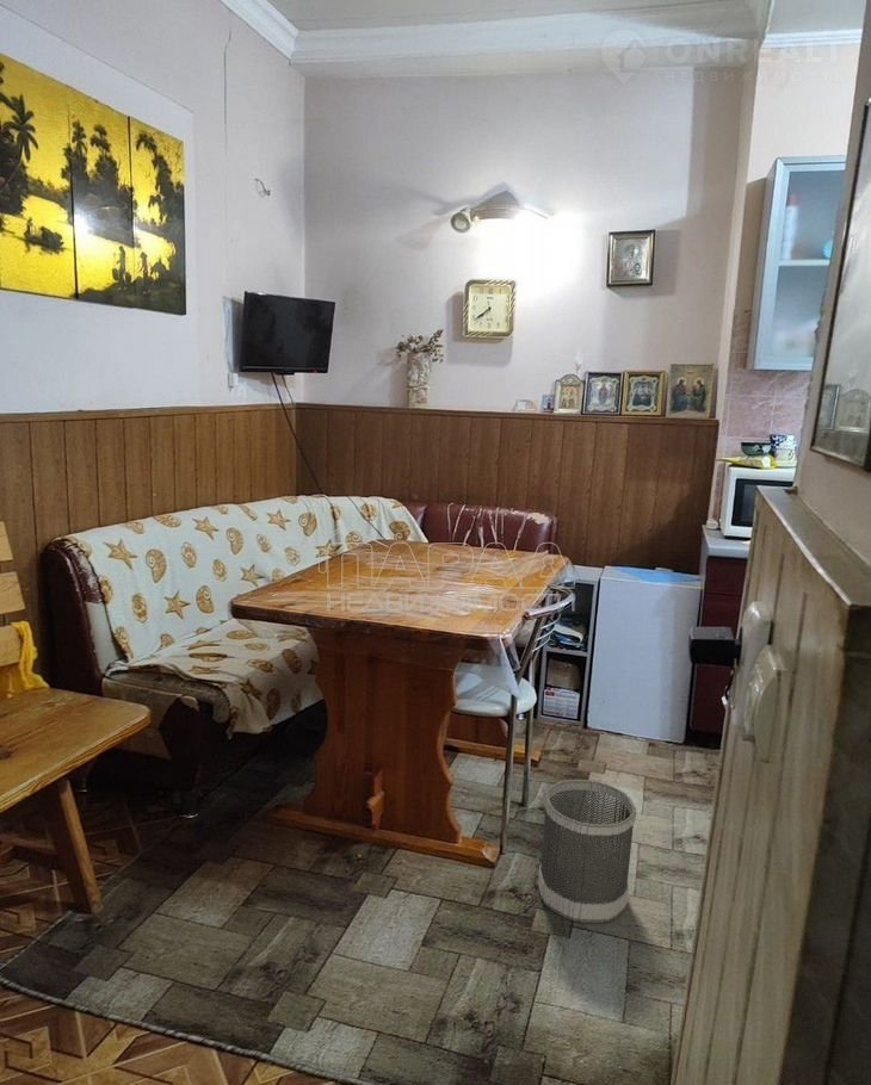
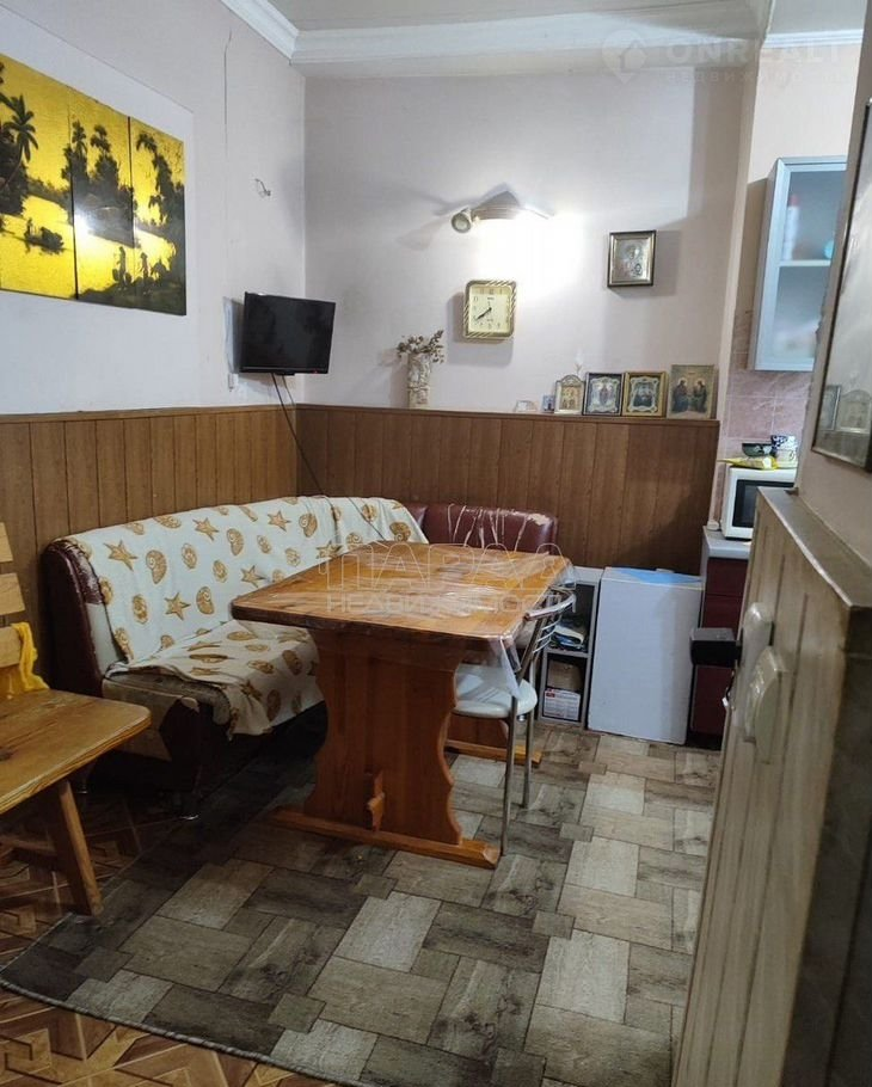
- wastebasket (585, 848)
